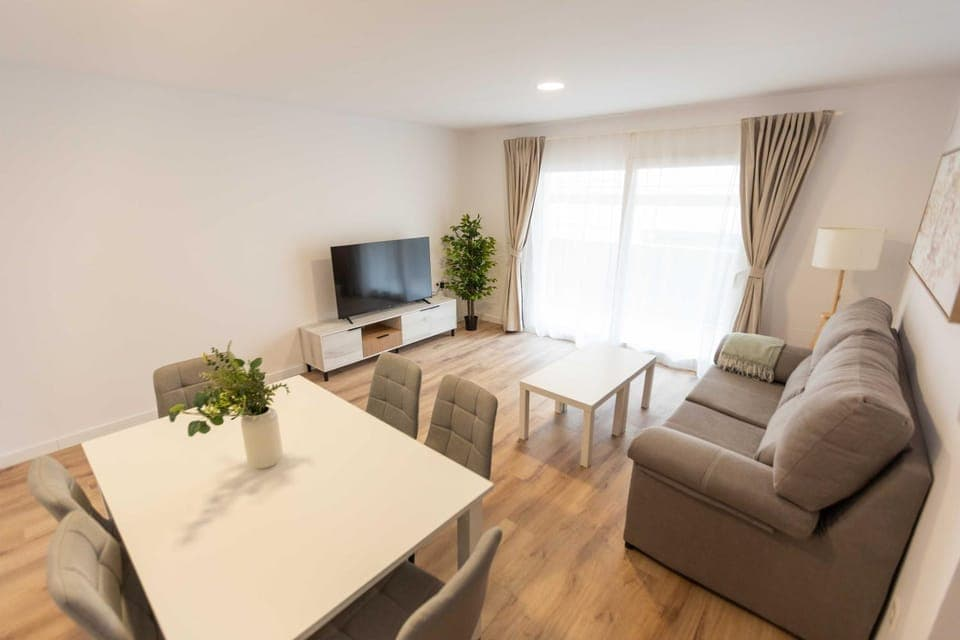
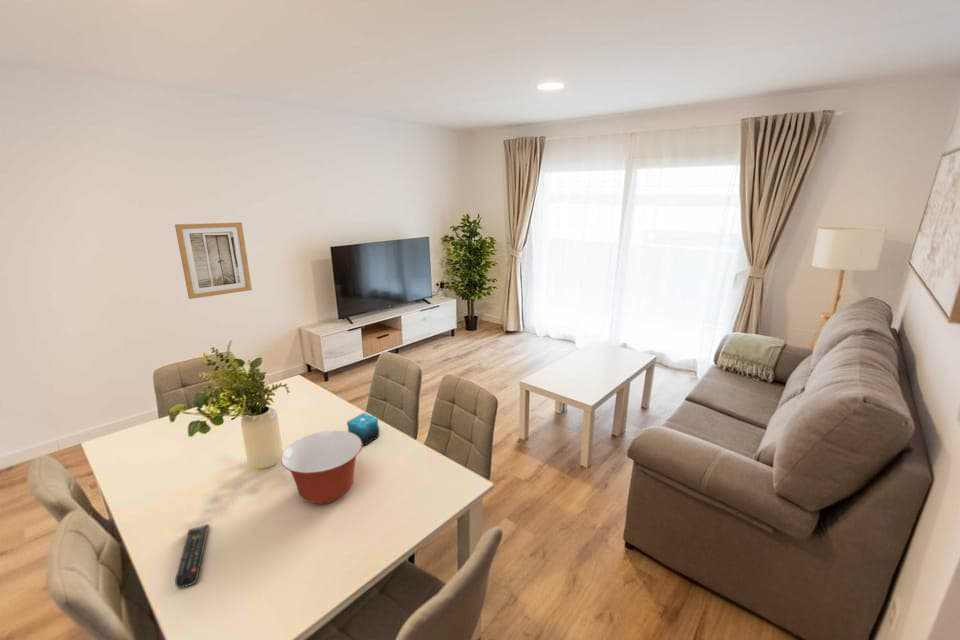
+ wall art (216, 259)
+ remote control (193, 552)
+ mixing bowl (324, 470)
+ candle (363, 424)
